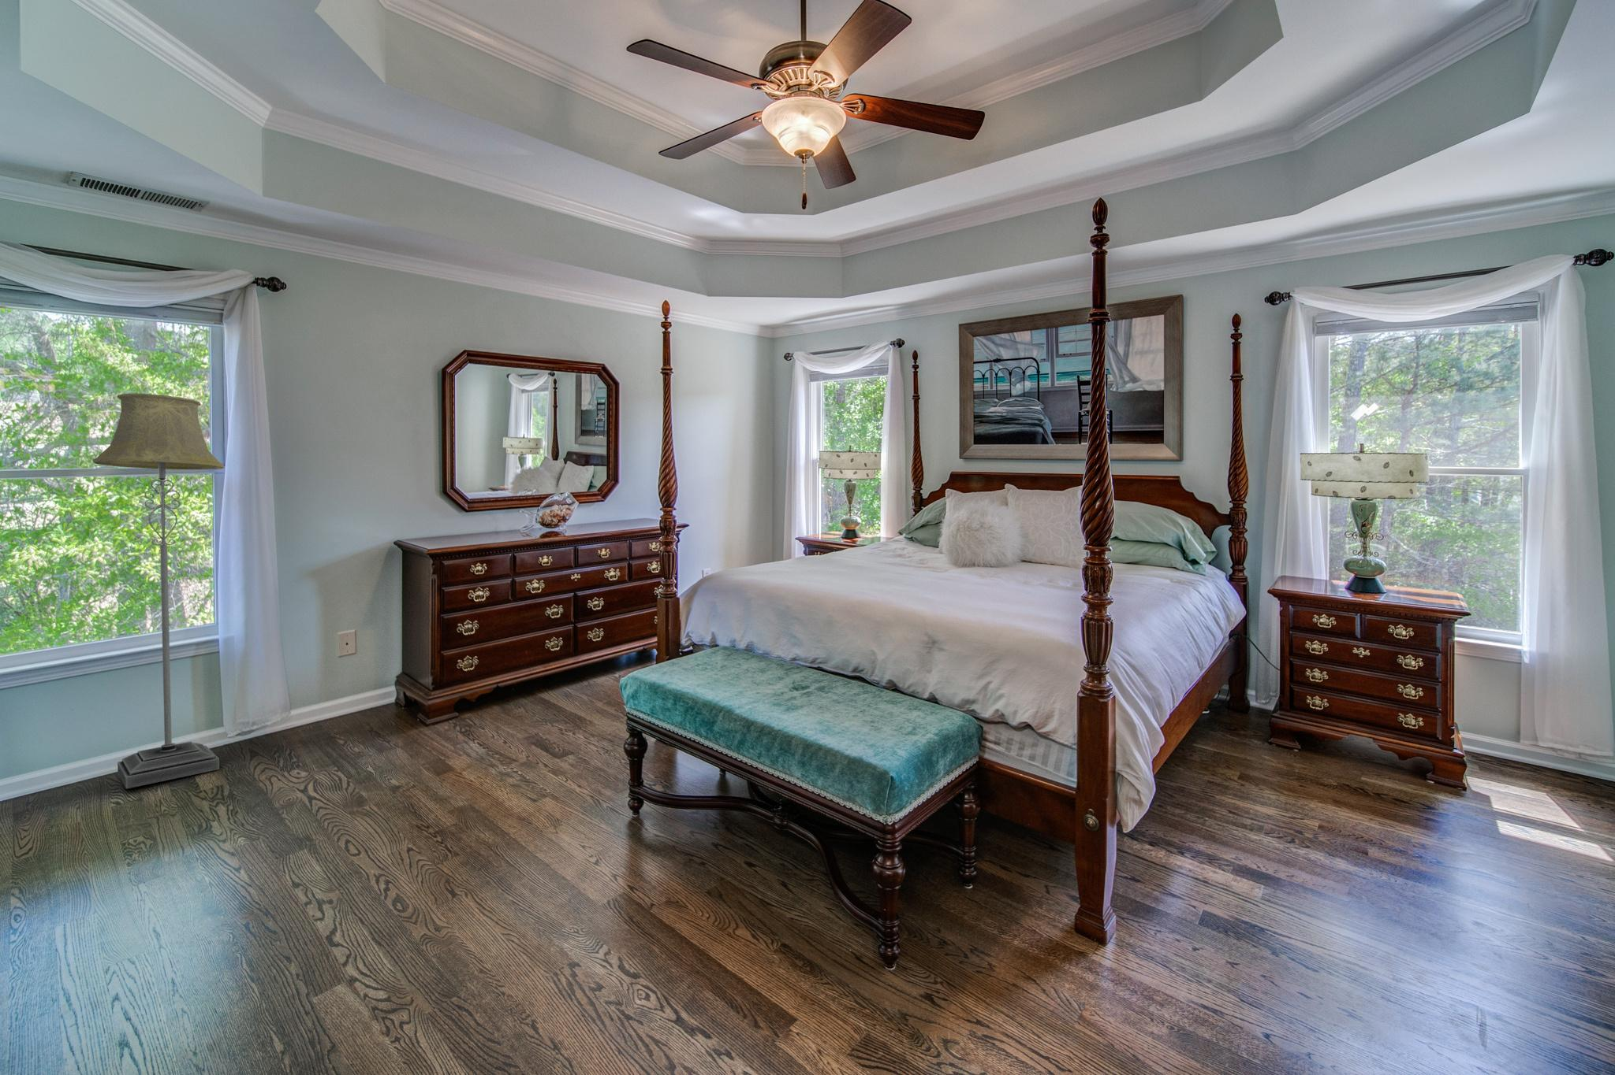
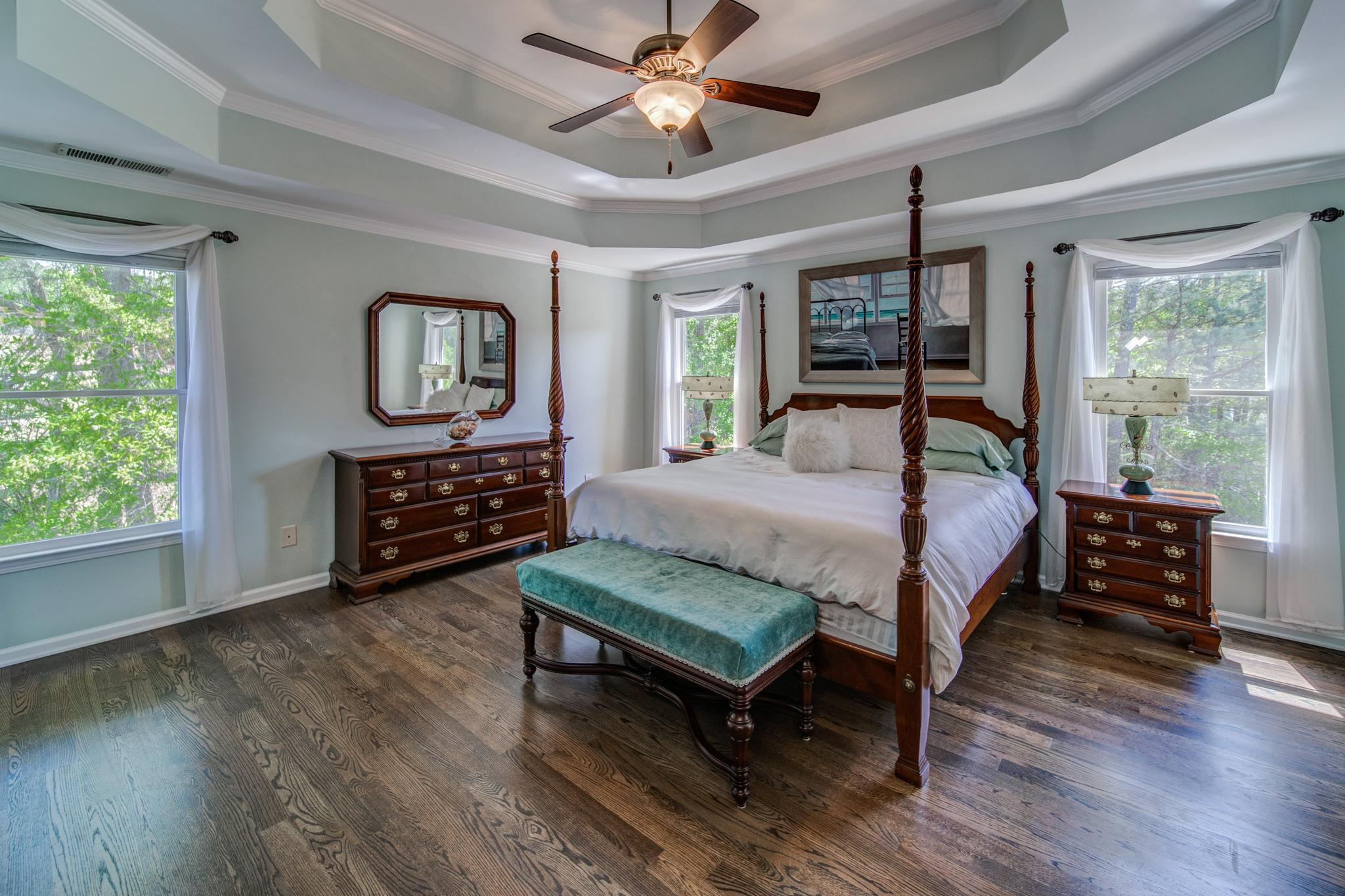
- floor lamp (165, 585)
